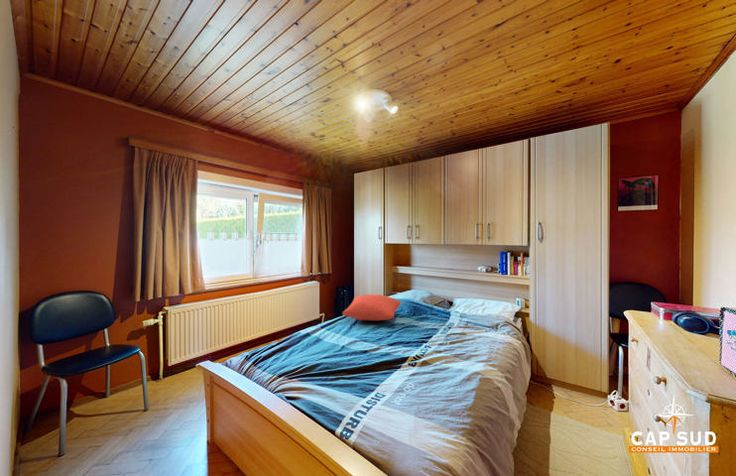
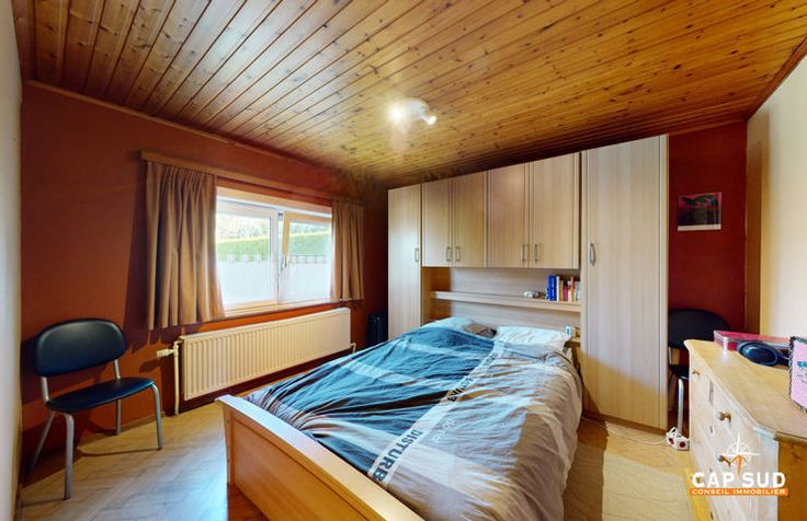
- cushion (372, 307)
